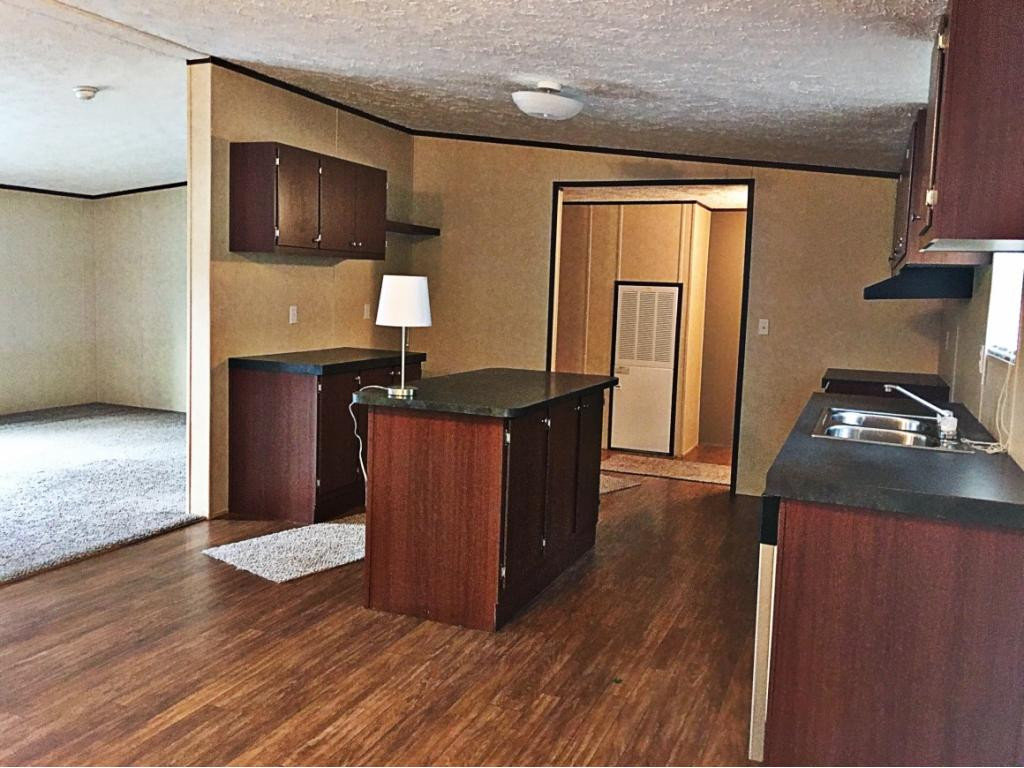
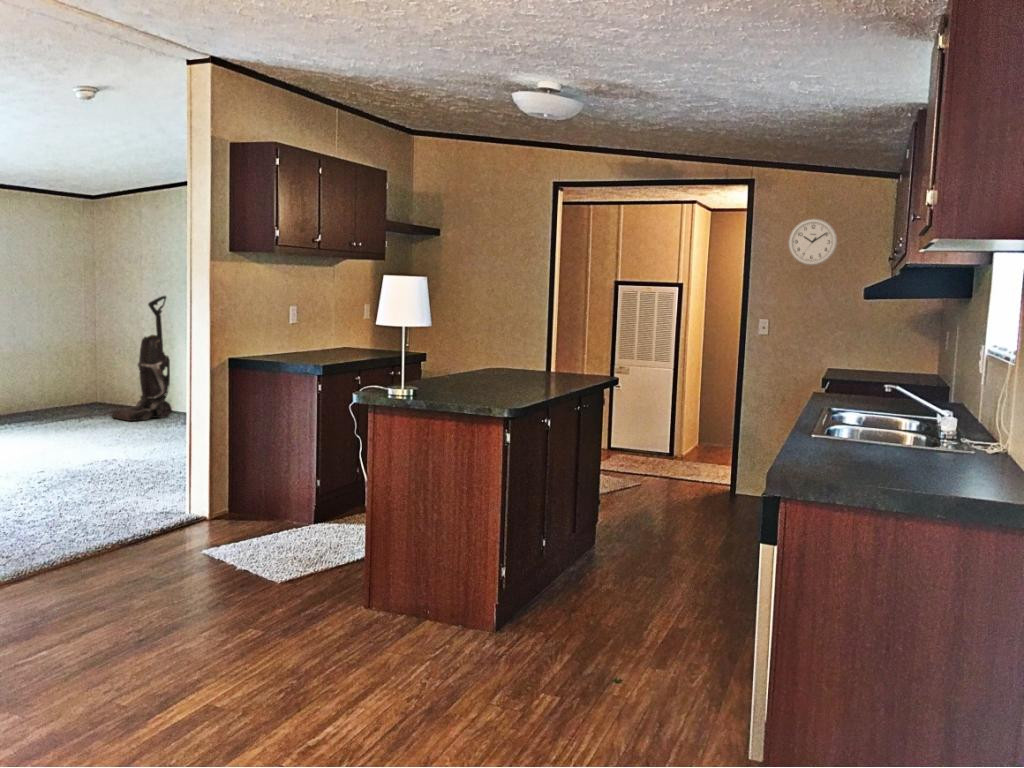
+ wall clock (812, 241)
+ vacuum cleaner (144, 356)
